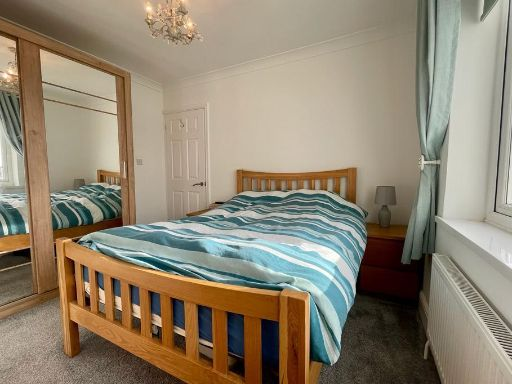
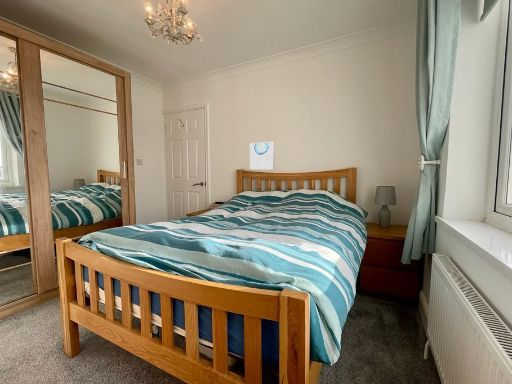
+ wall art (261, 156)
